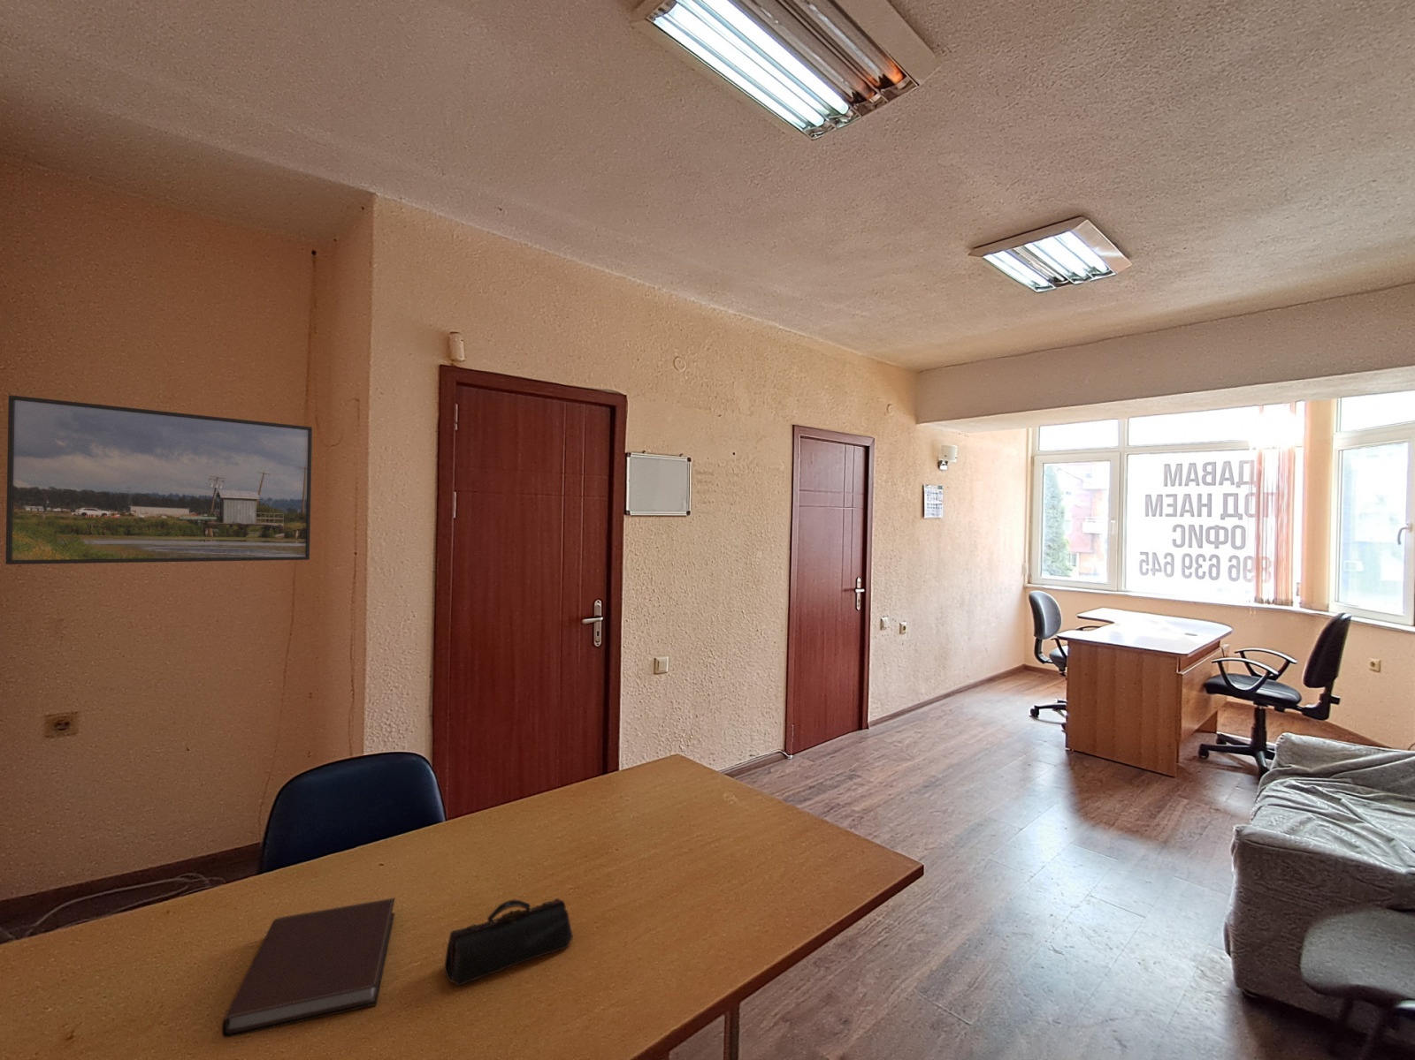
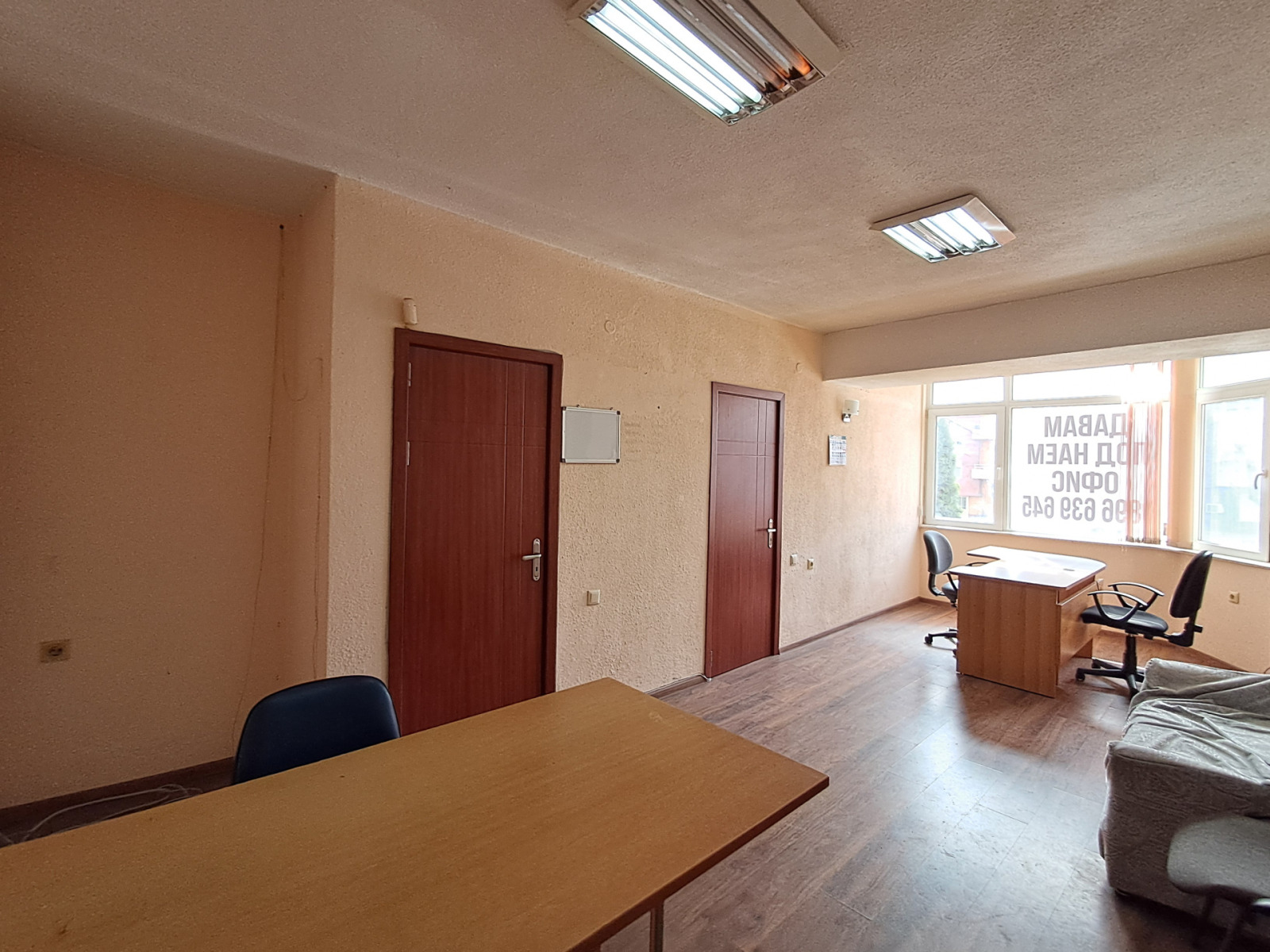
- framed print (177, 487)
- pencil case (511, 926)
- notebook (320, 959)
